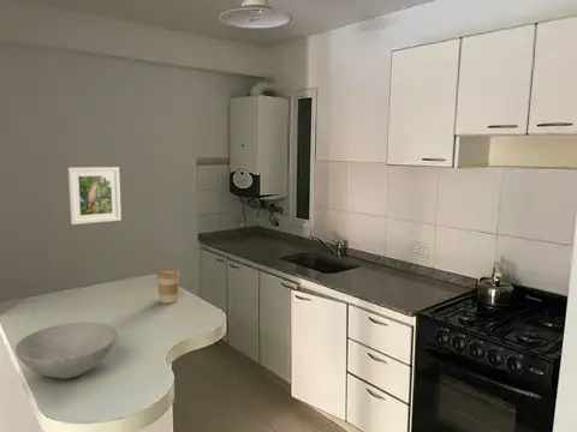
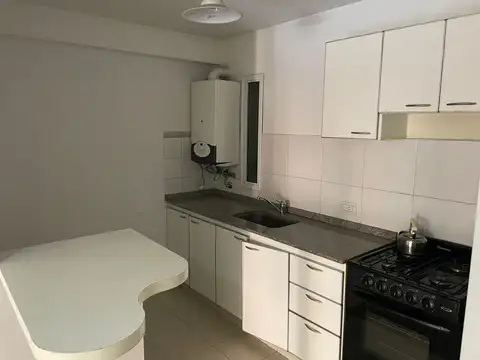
- bowl (69, 355)
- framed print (95, 194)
- coffee cup (168, 284)
